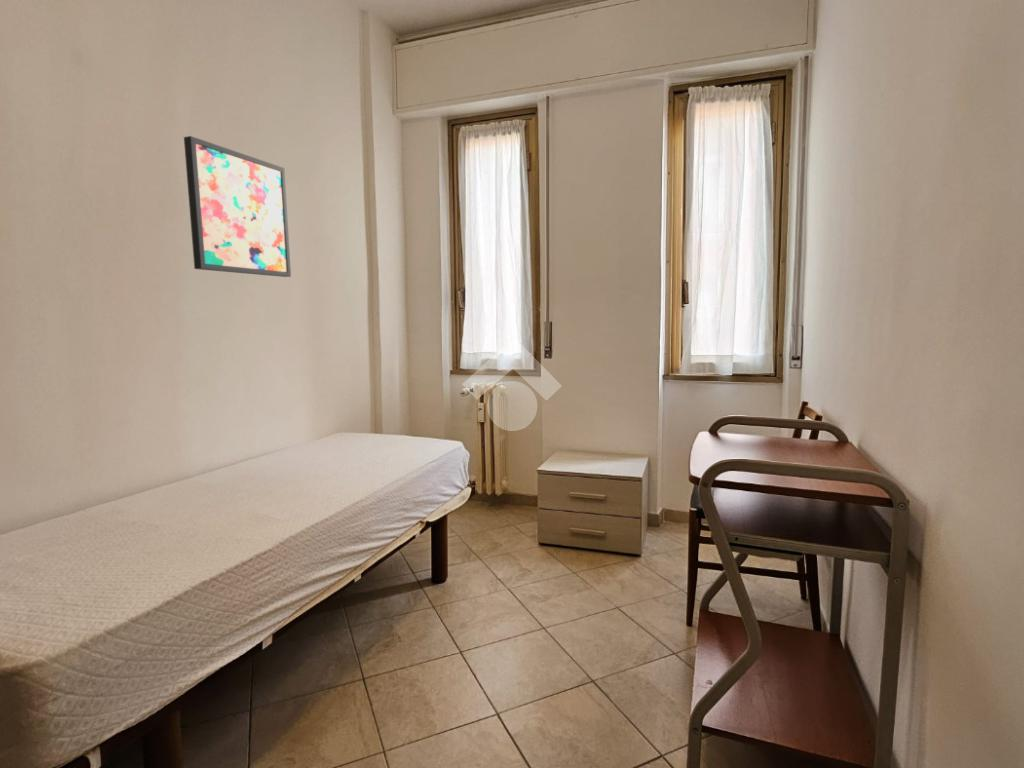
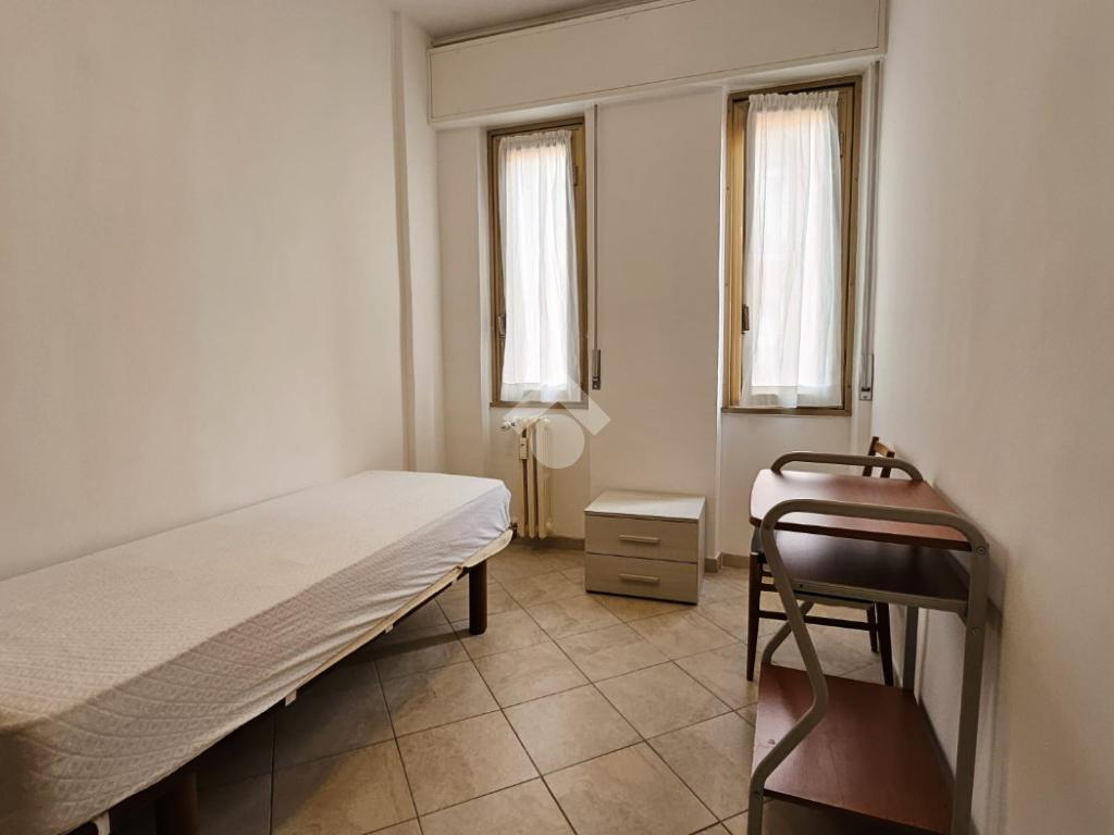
- wall art (243, 214)
